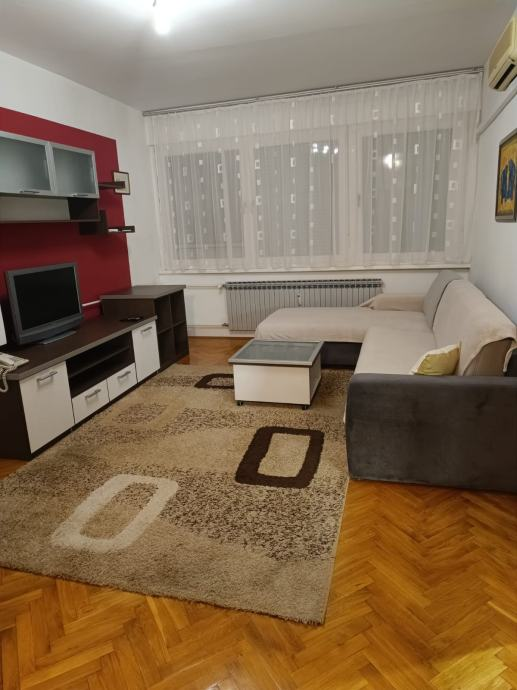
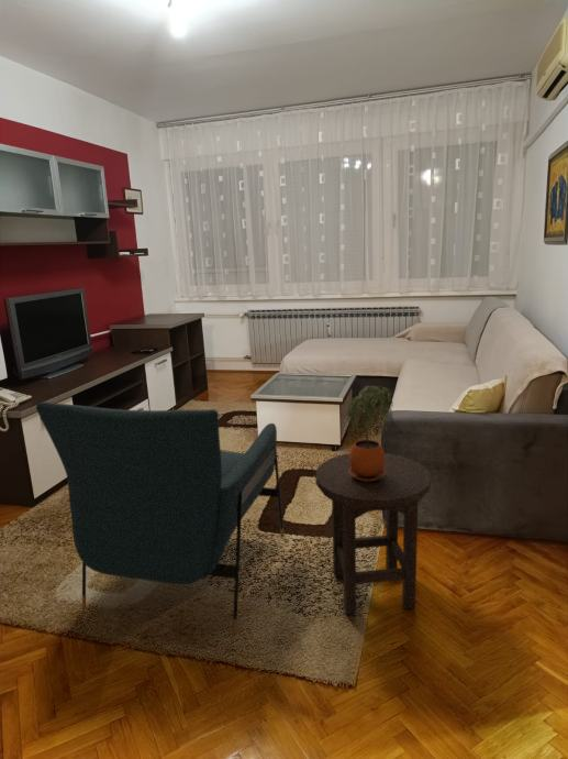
+ chair (181, 481)
+ stool (371, 537)
+ potted plant (369, 432)
